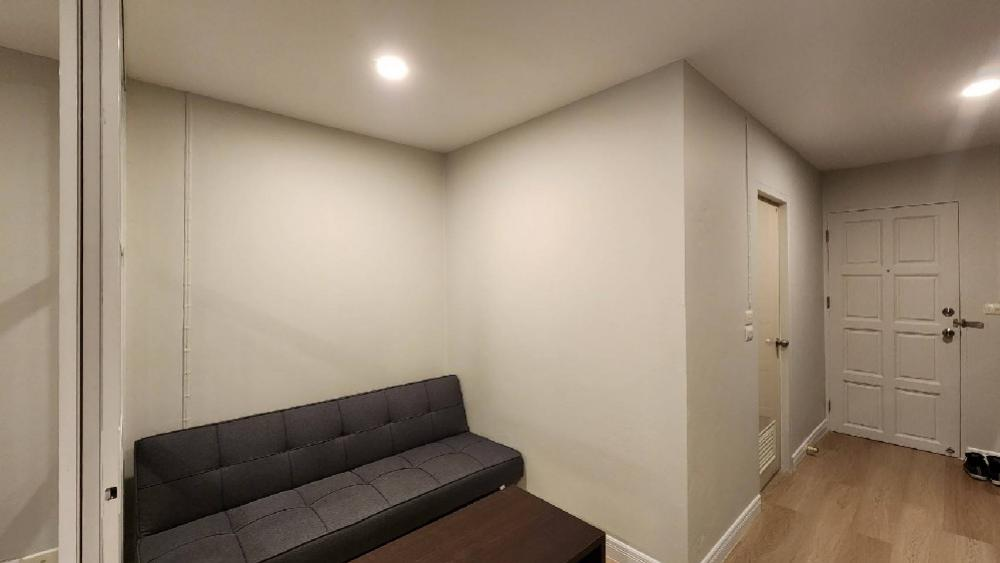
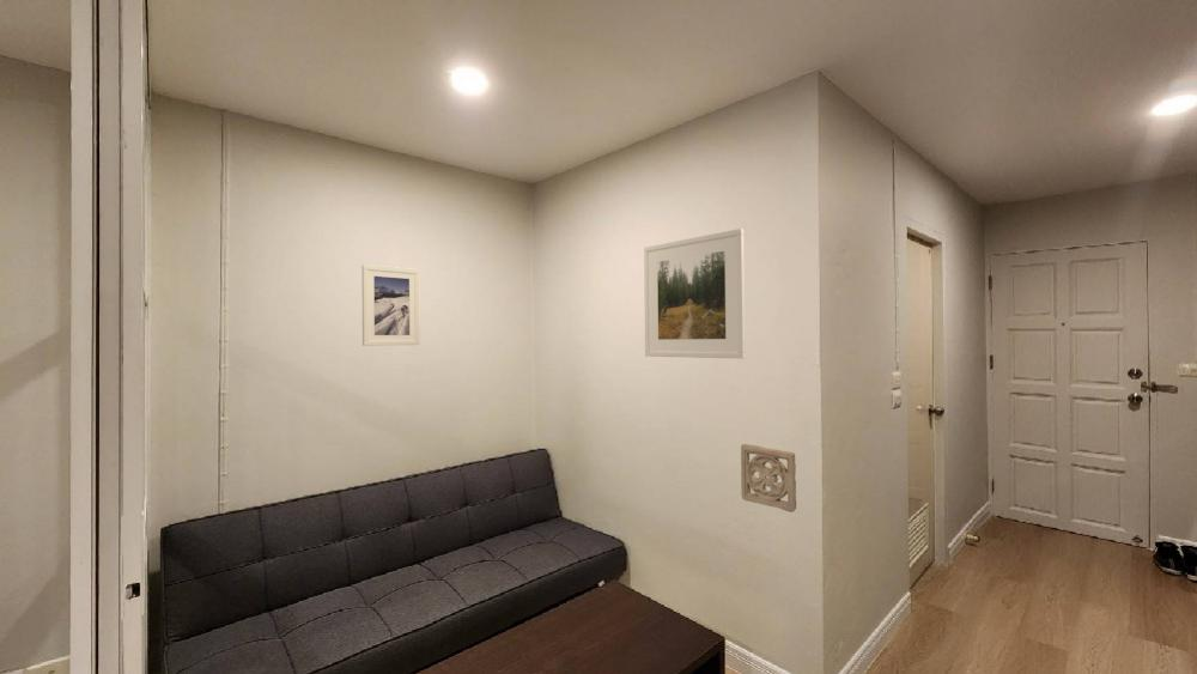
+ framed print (391, 305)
+ wall ornament (767, 478)
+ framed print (689, 297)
